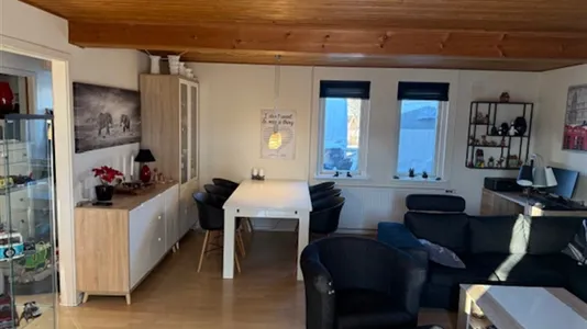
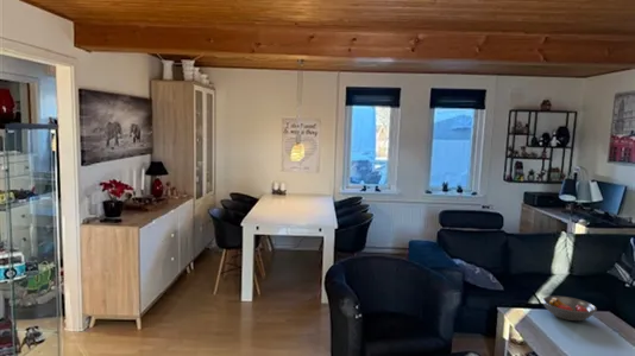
+ fruit bowl (568, 307)
